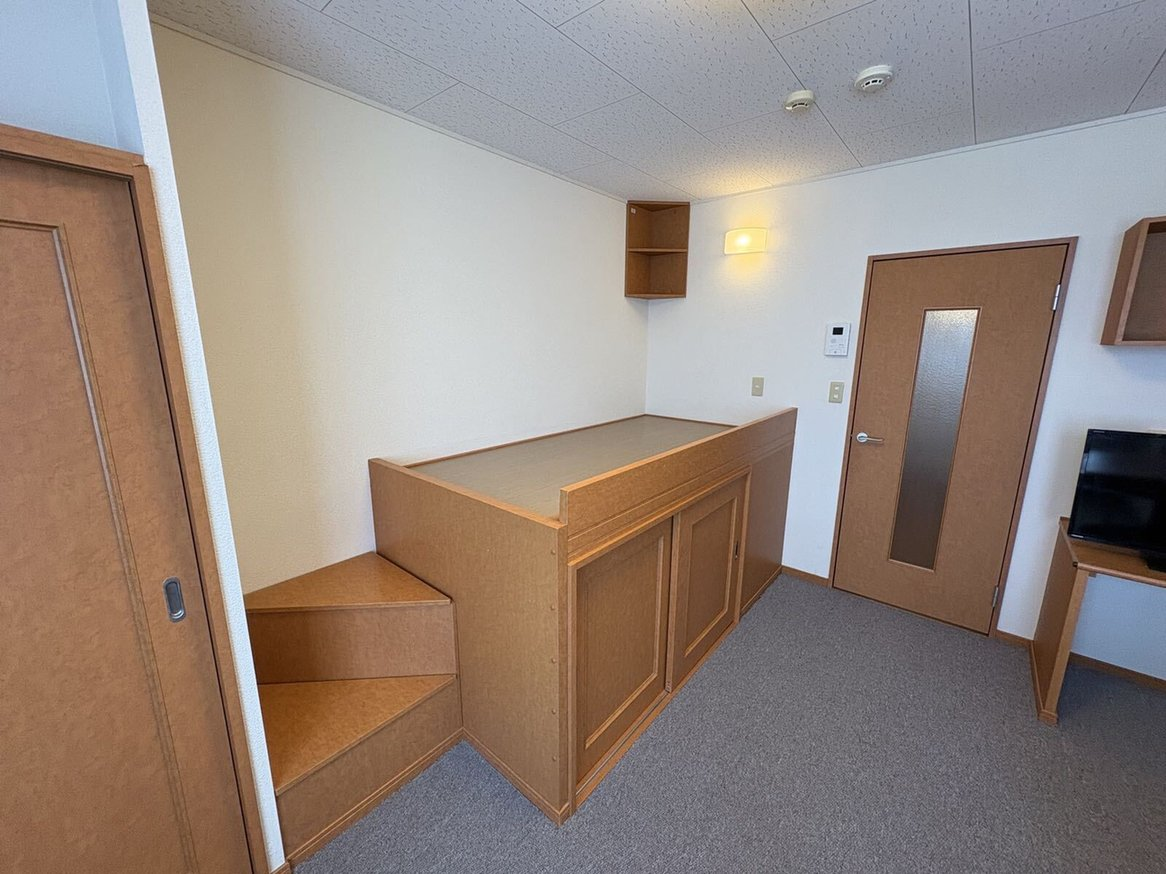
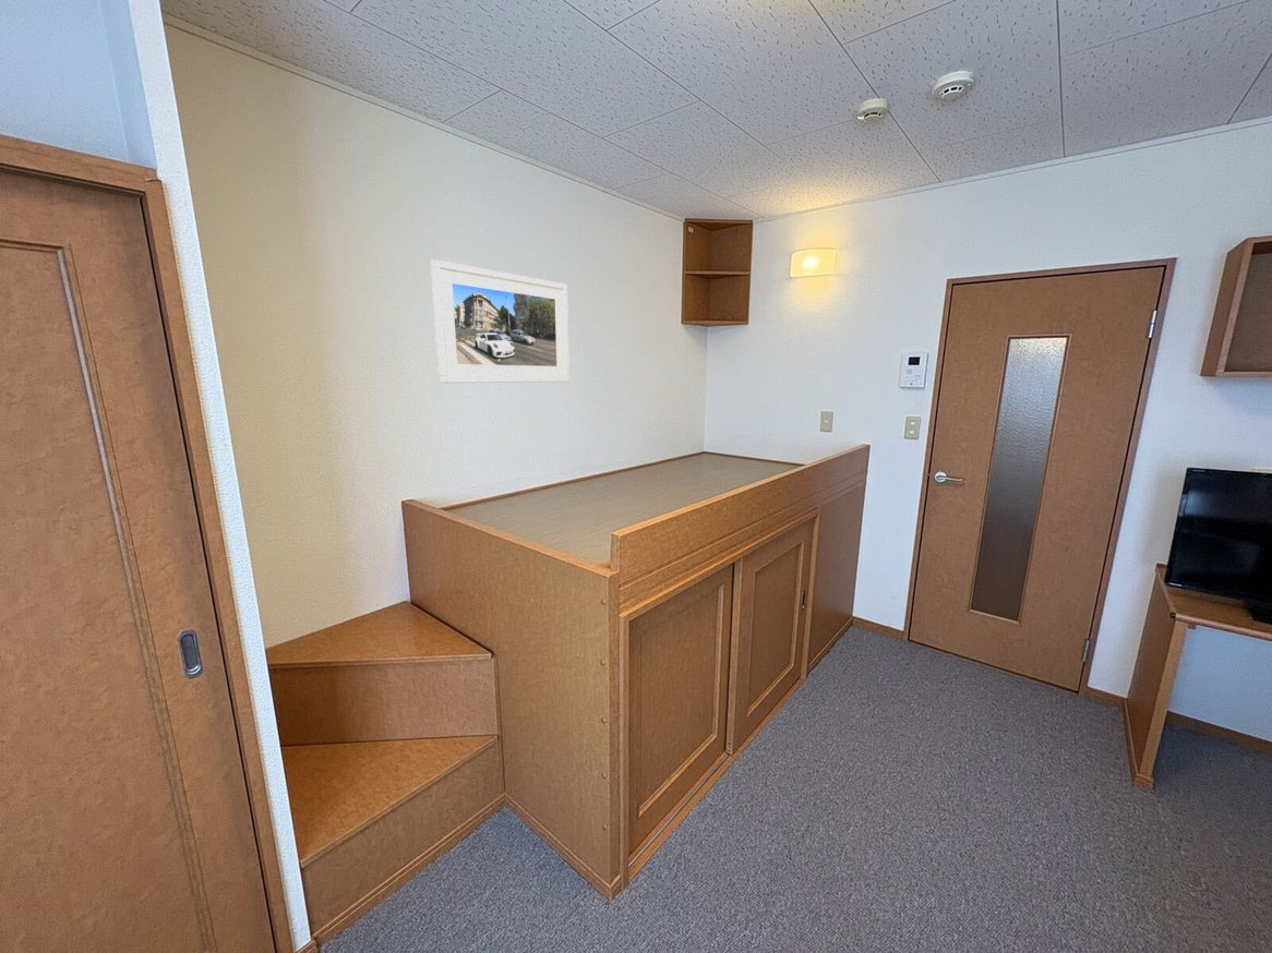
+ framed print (508, 328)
